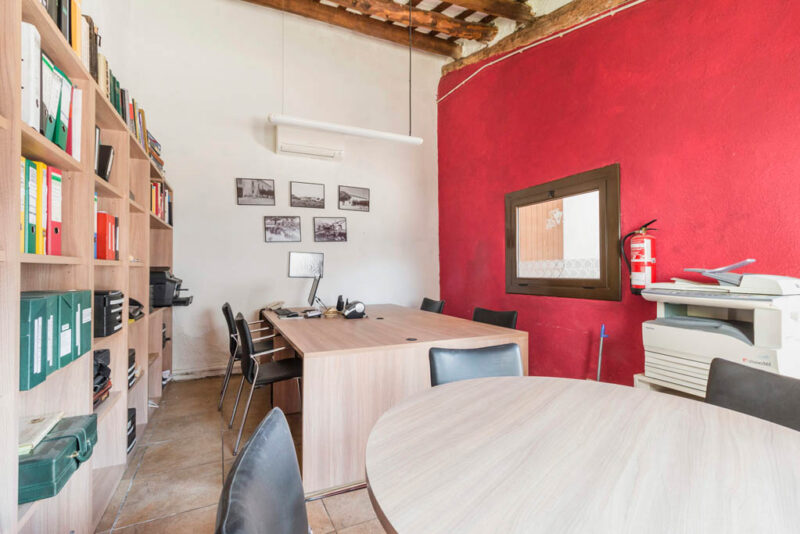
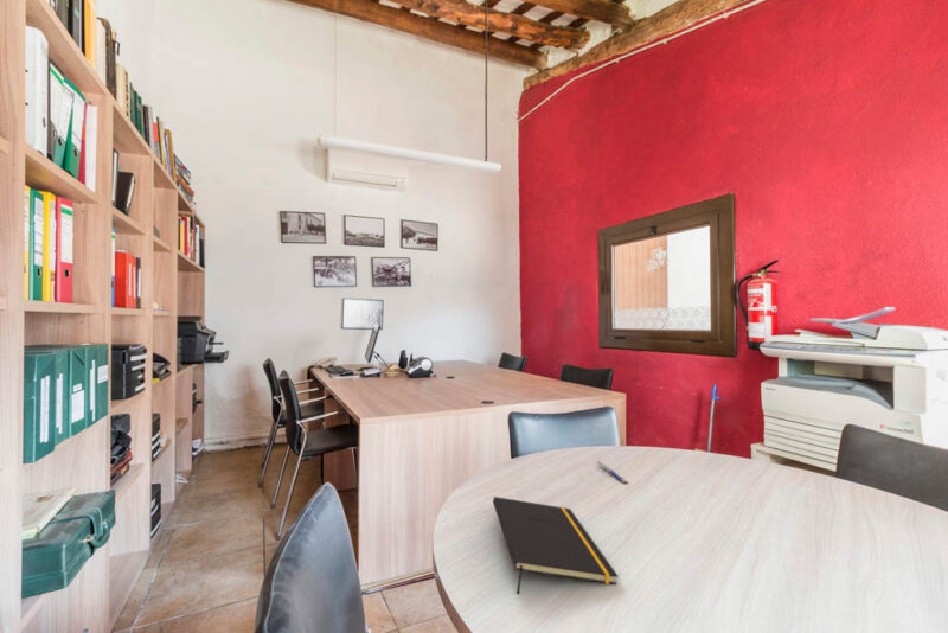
+ notepad (546, 535)
+ pen (610, 471)
